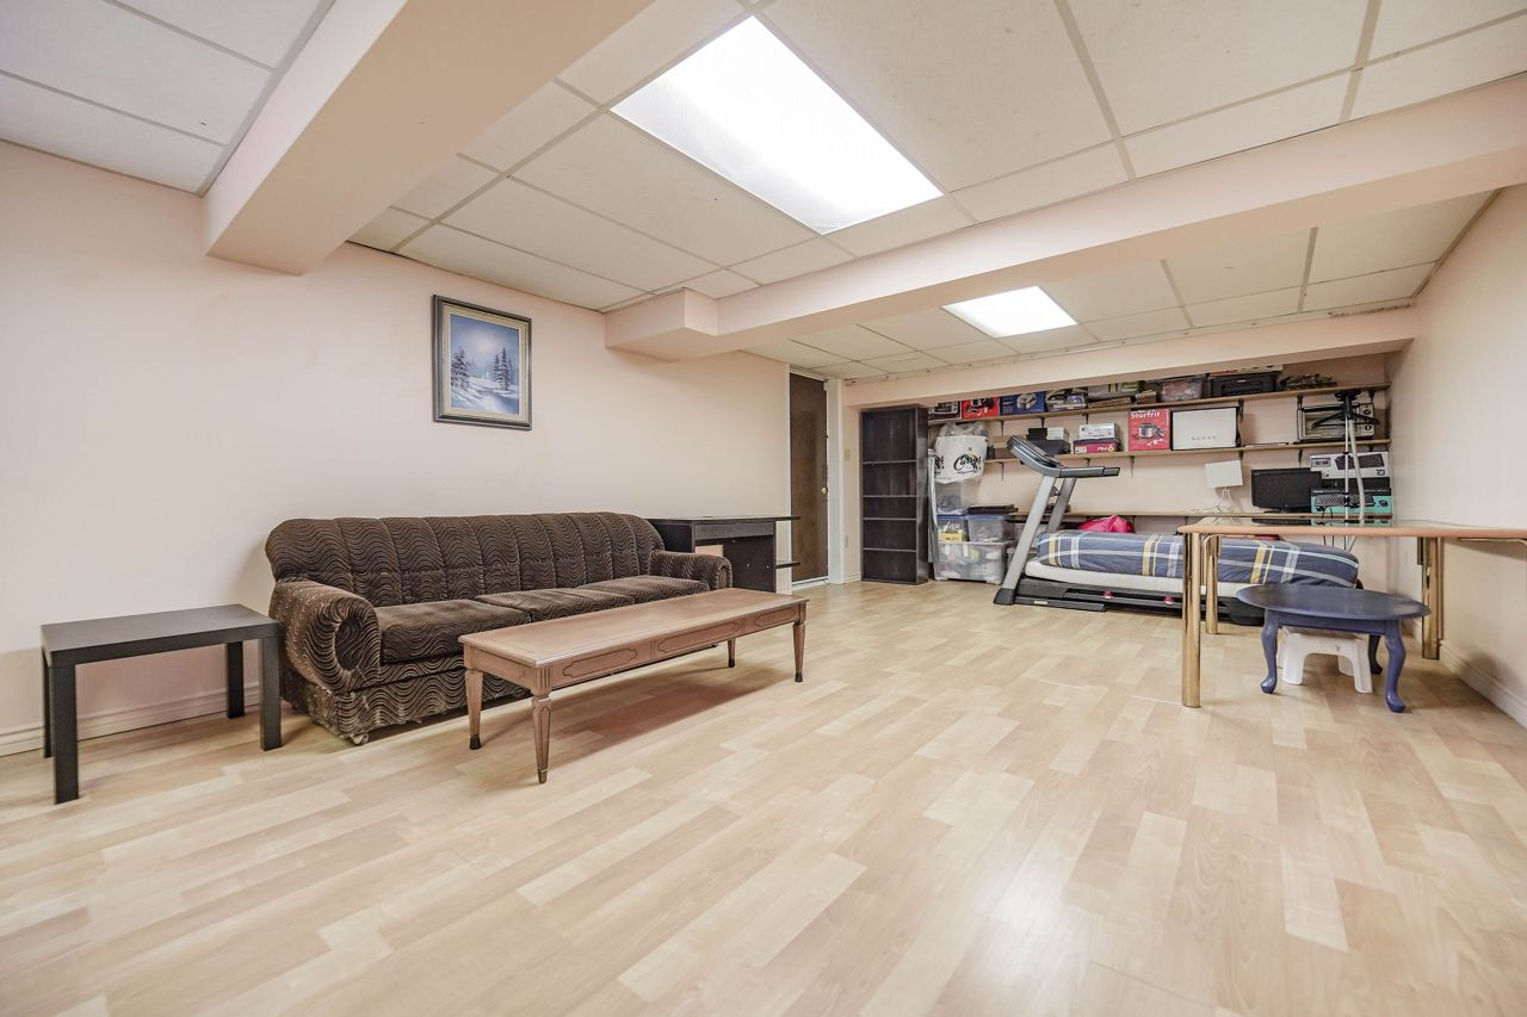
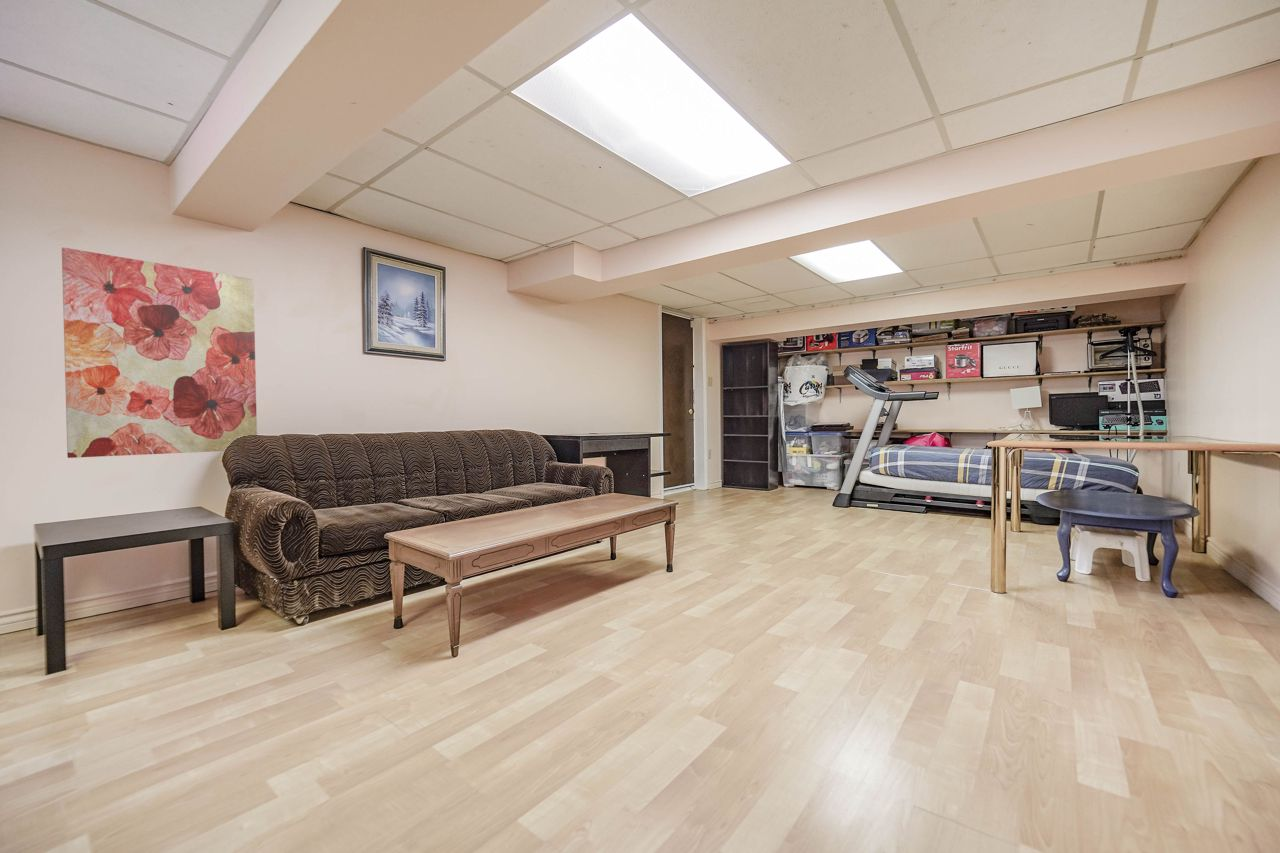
+ wall art (169, 359)
